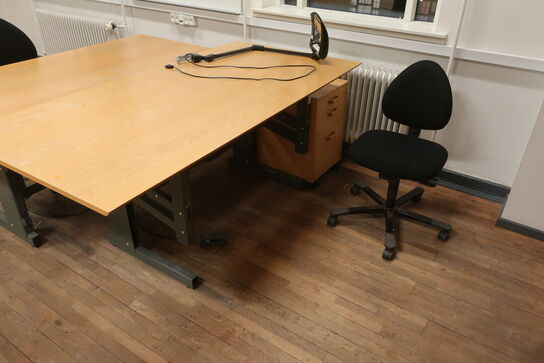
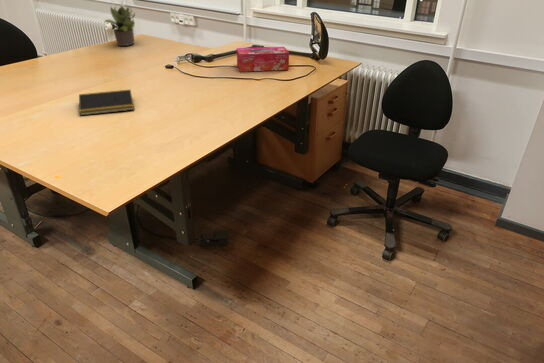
+ tissue box (262, 58)
+ notepad (106, 101)
+ potted plant (120, 25)
